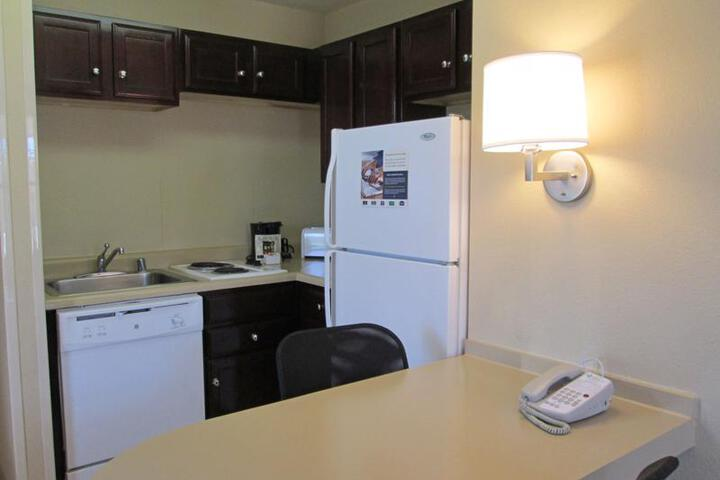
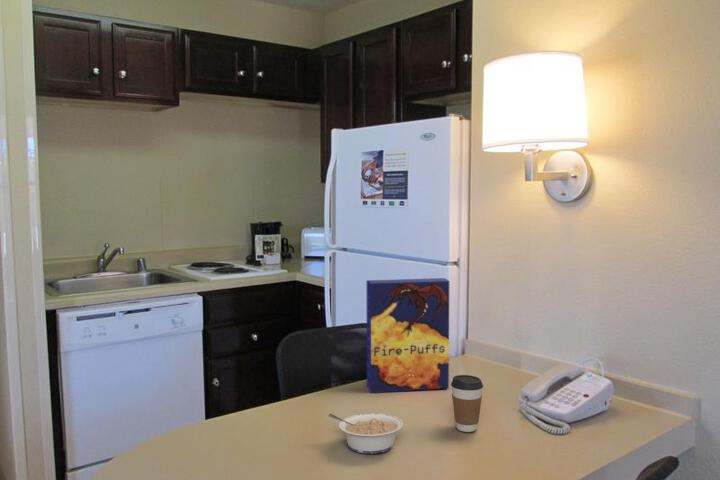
+ cereal box (407, 333)
+ coffee cup (466, 403)
+ legume (368, 432)
